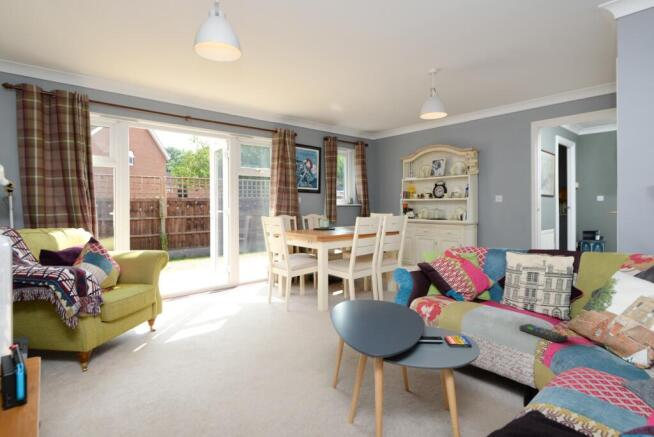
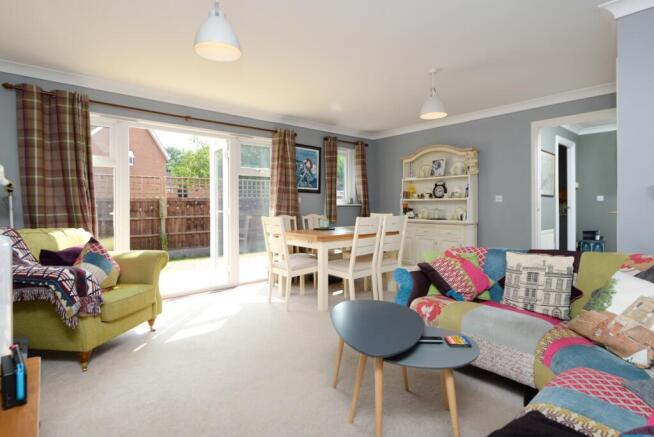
- remote control (542, 332)
